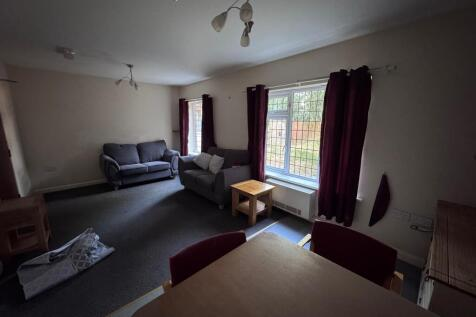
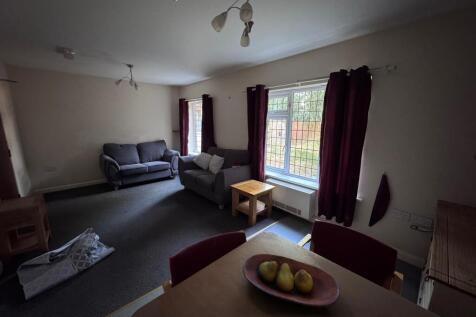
+ fruit bowl (288, 276)
